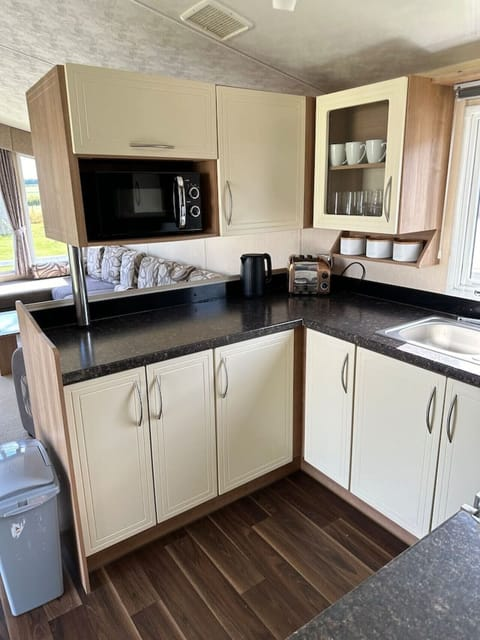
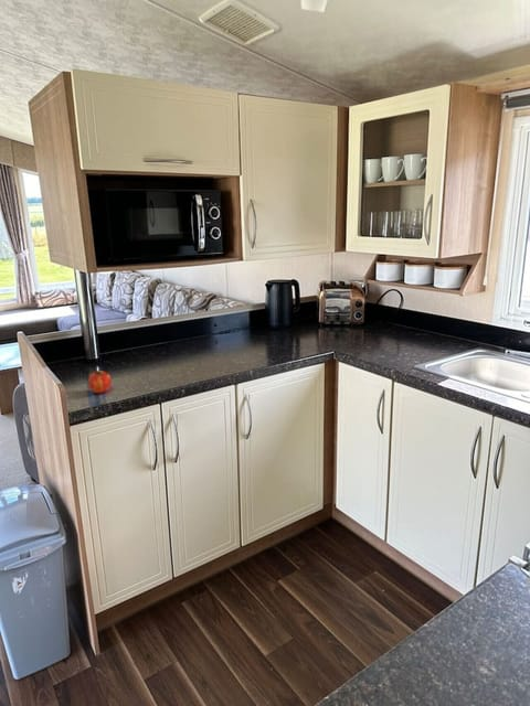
+ fruit (99, 381)
